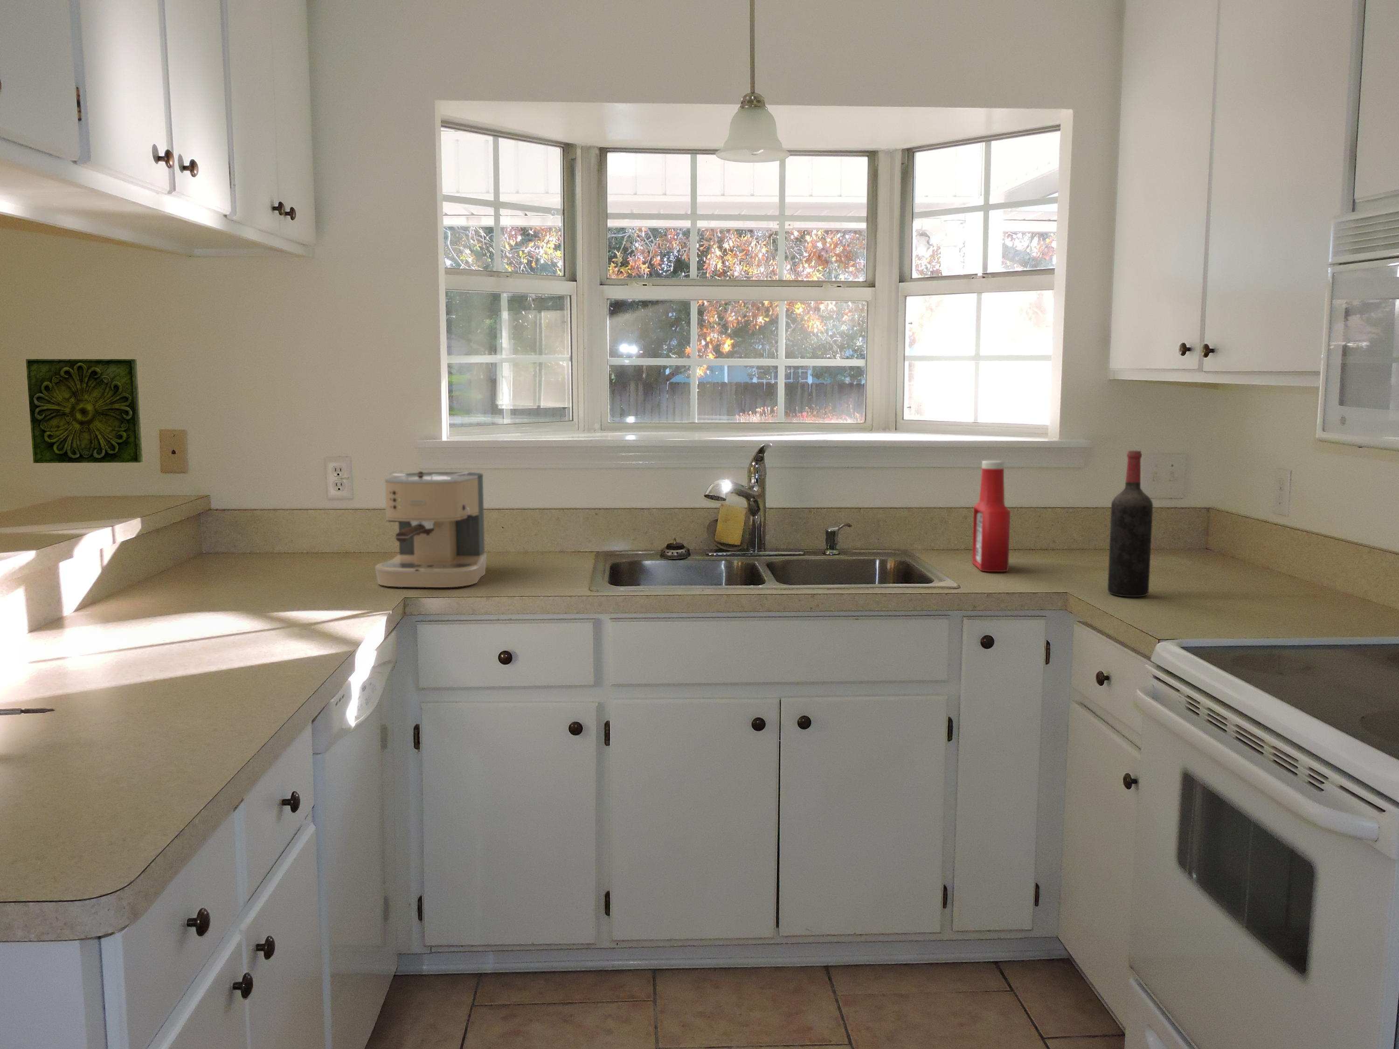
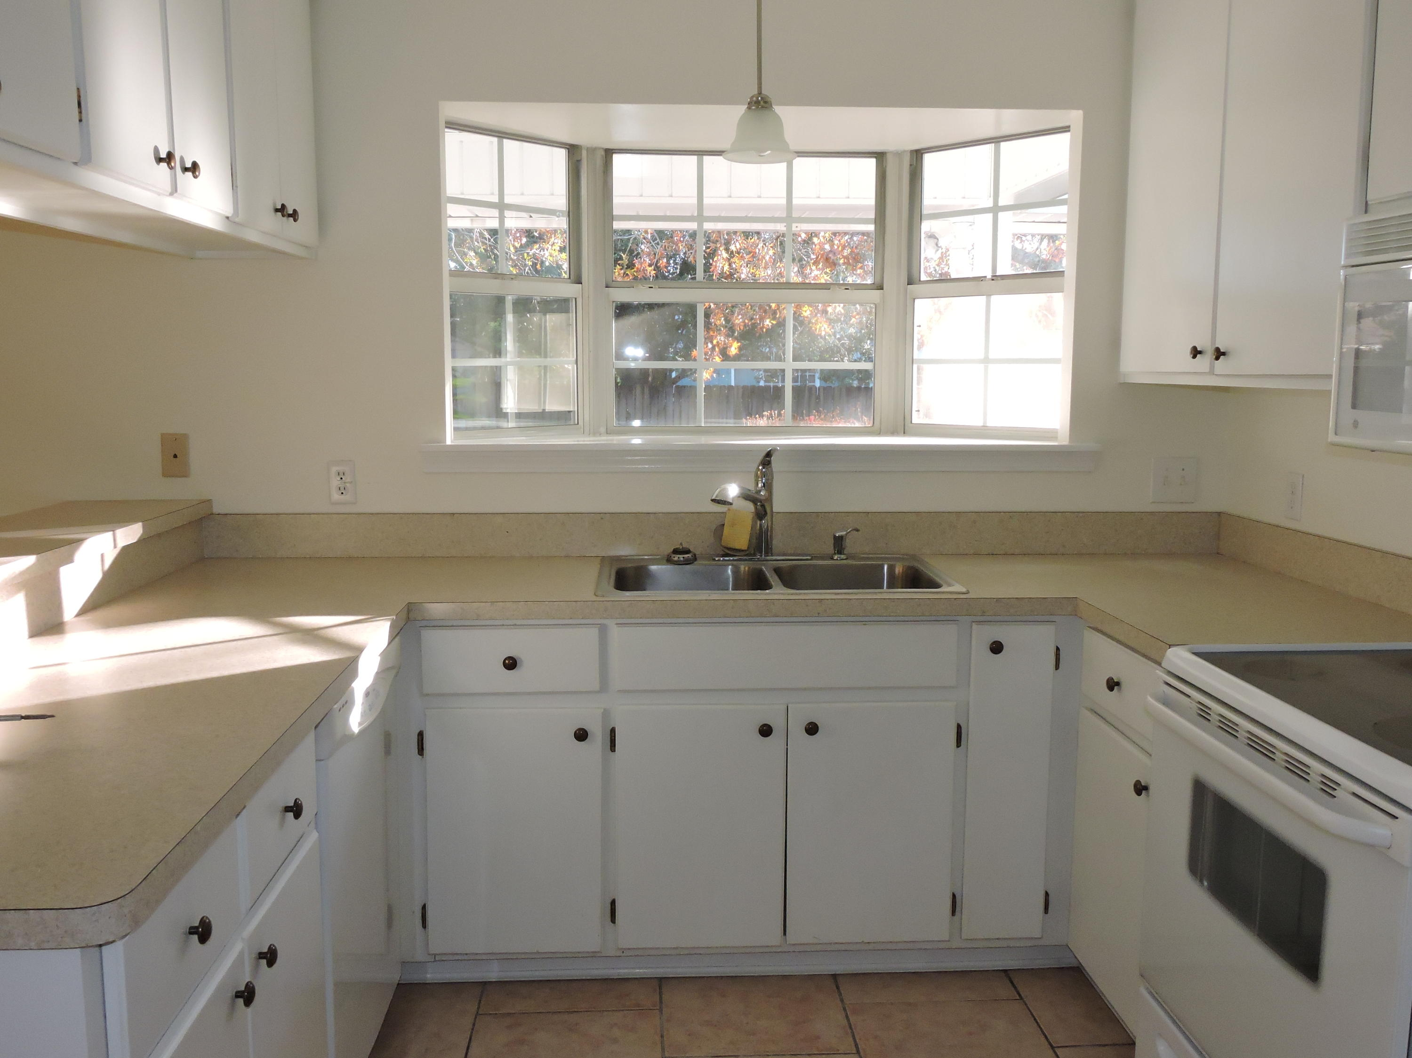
- soap bottle (991, 515)
- decorative tile (85, 411)
- coffee maker (430, 524)
- wine bottle (1131, 522)
